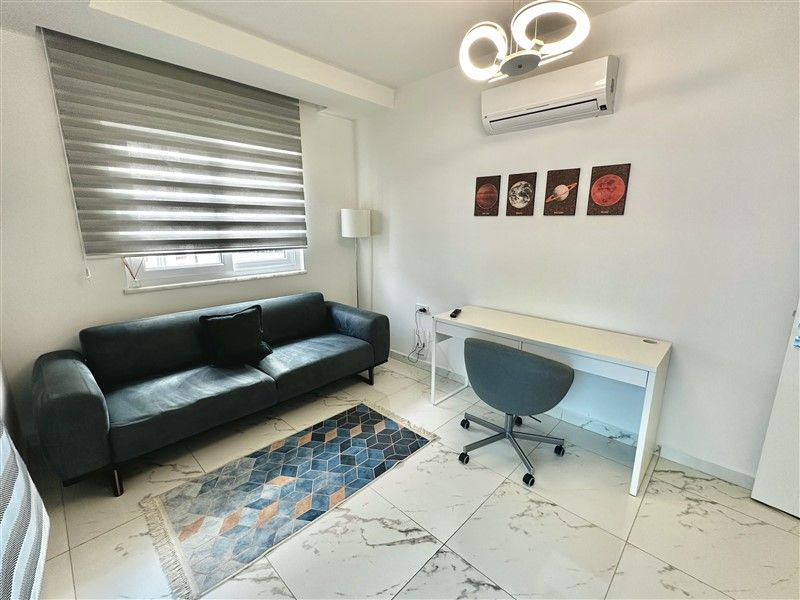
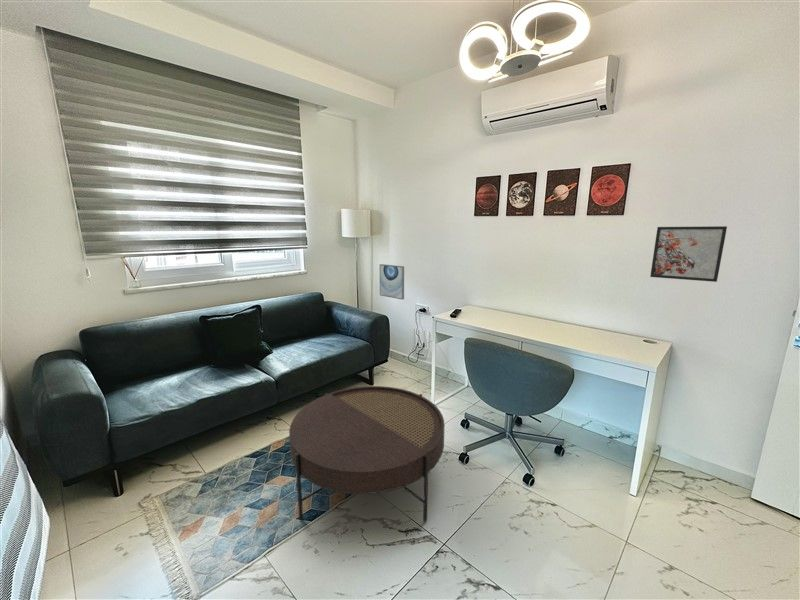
+ coffee table (368, 448)
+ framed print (686, 253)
+ wall art (391, 281)
